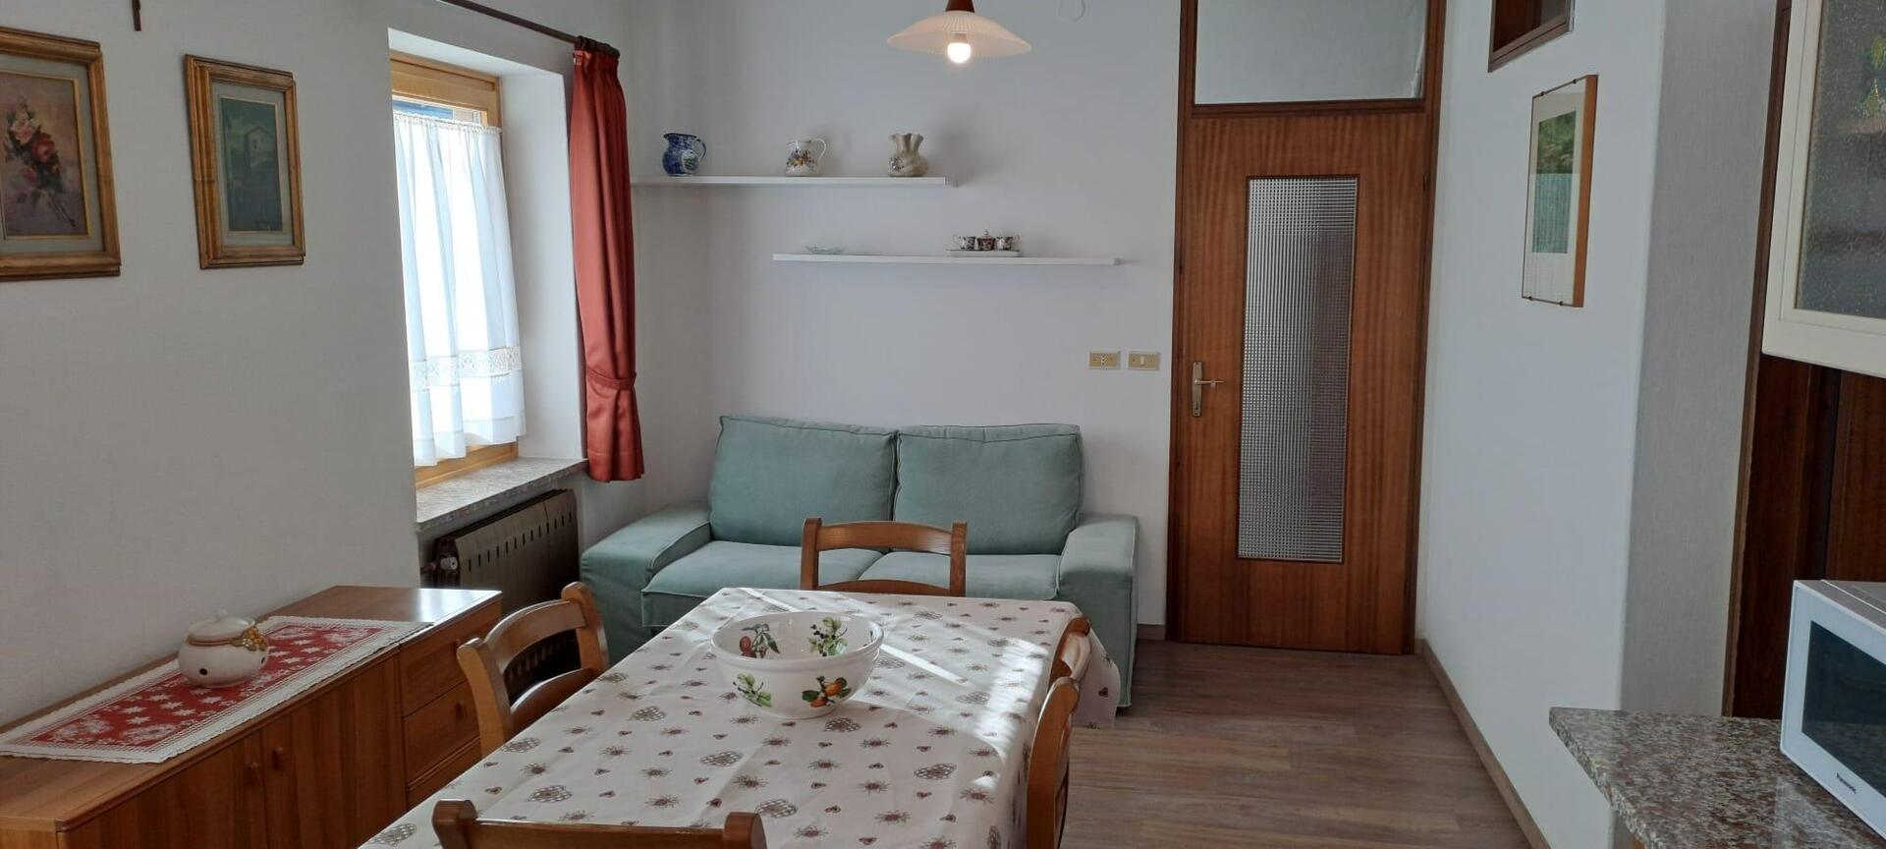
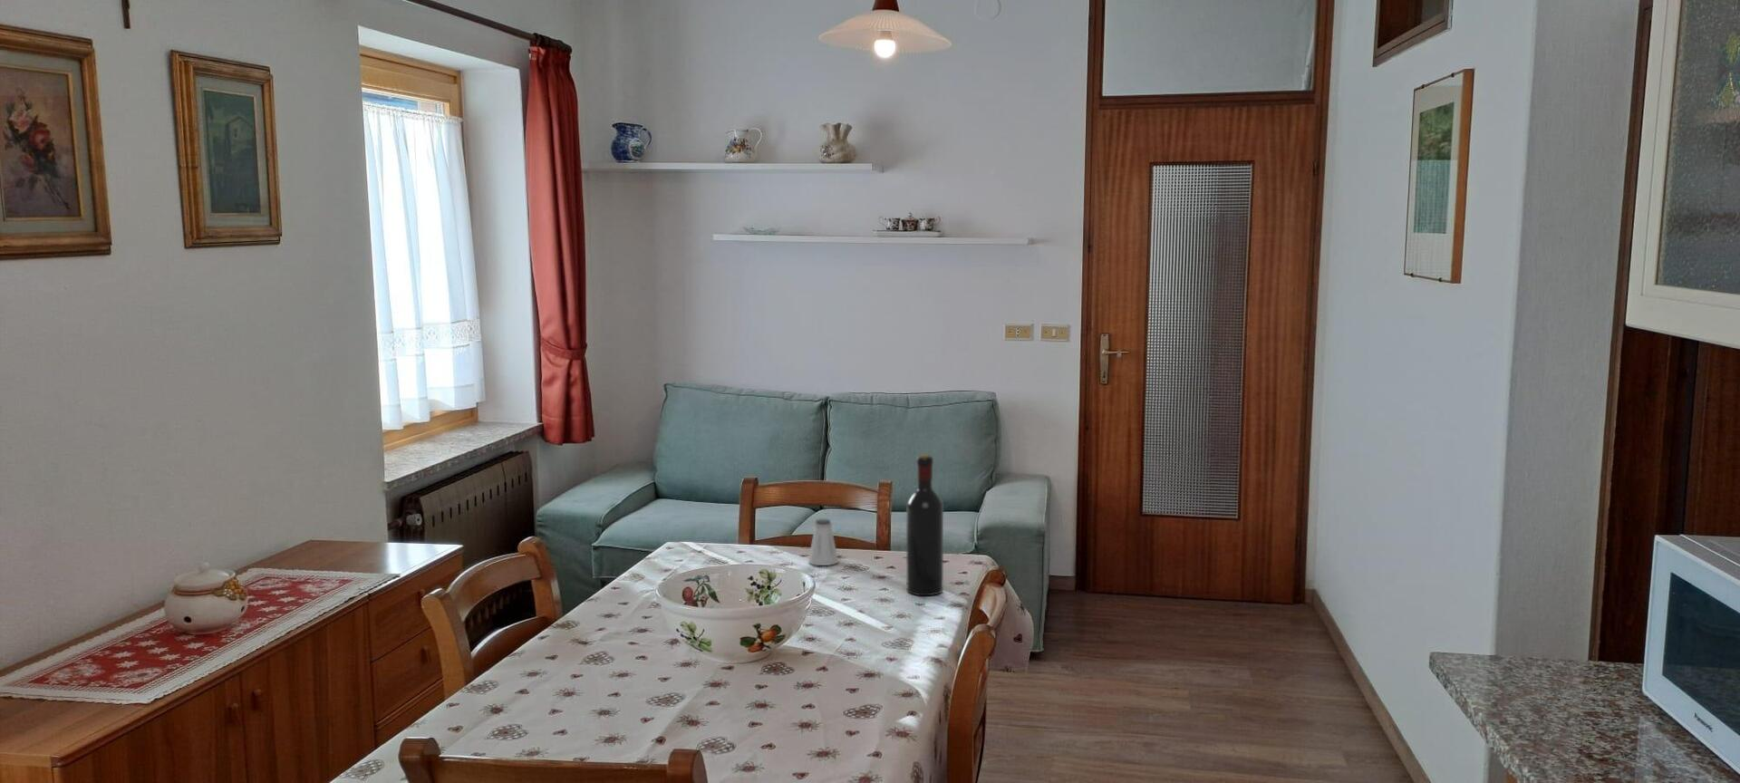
+ saltshaker (823, 541)
+ wine bottle (924, 522)
